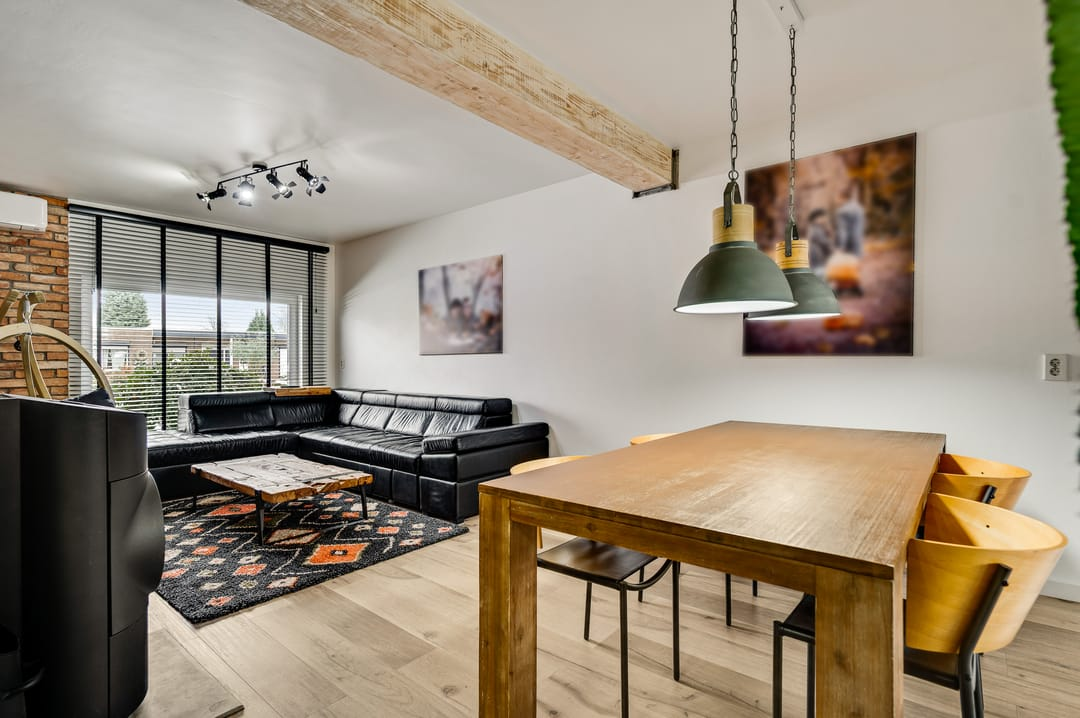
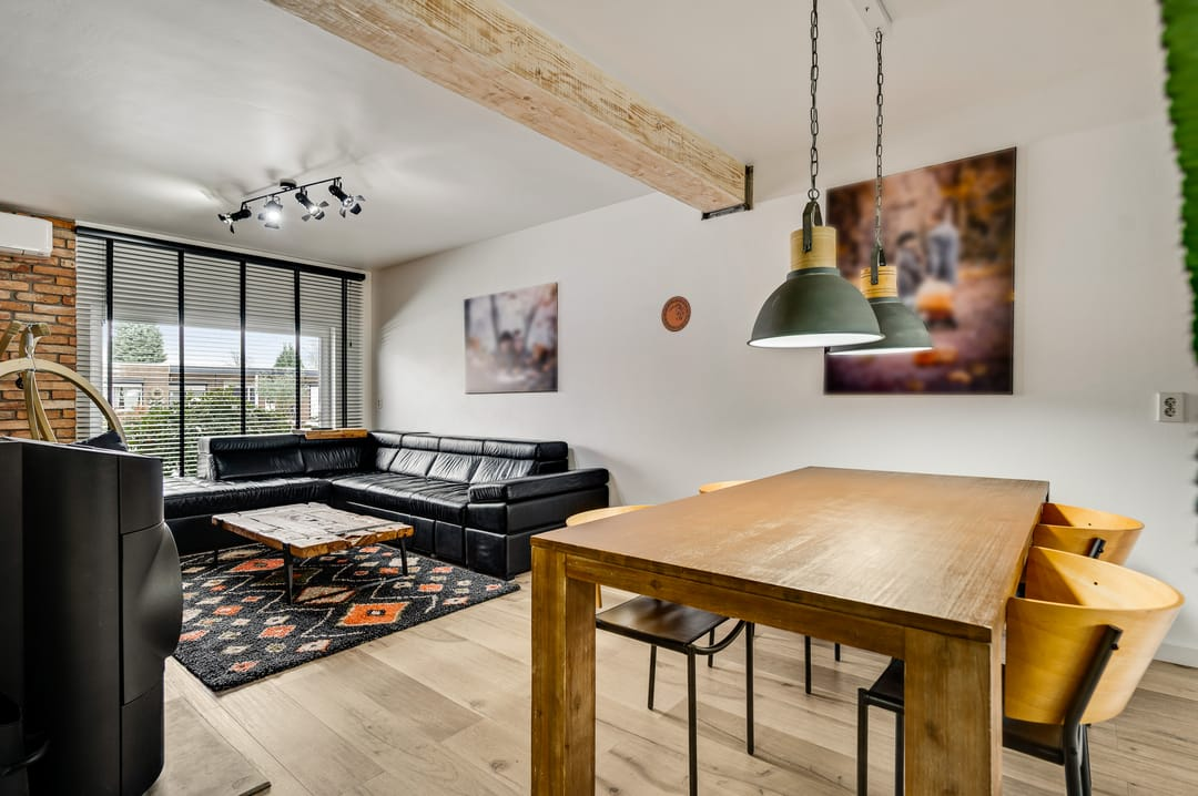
+ decorative plate (676, 314)
